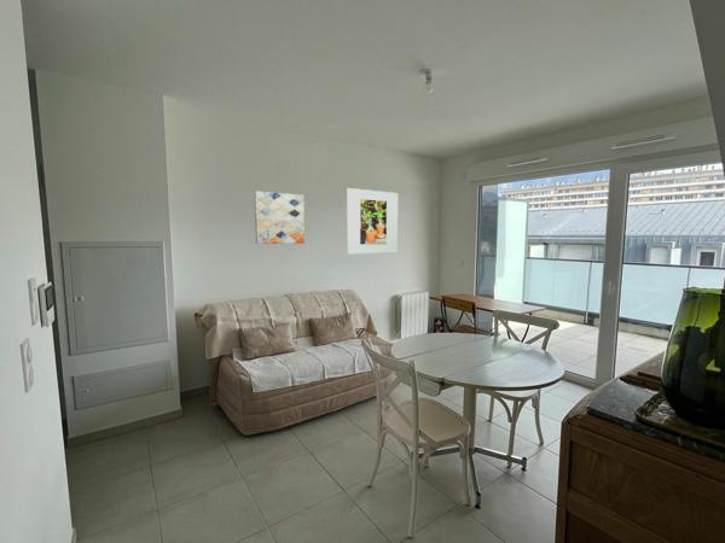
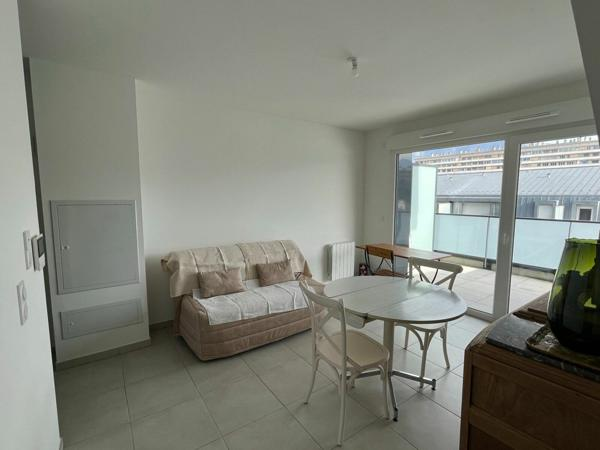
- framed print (373, 222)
- wall art (280, 218)
